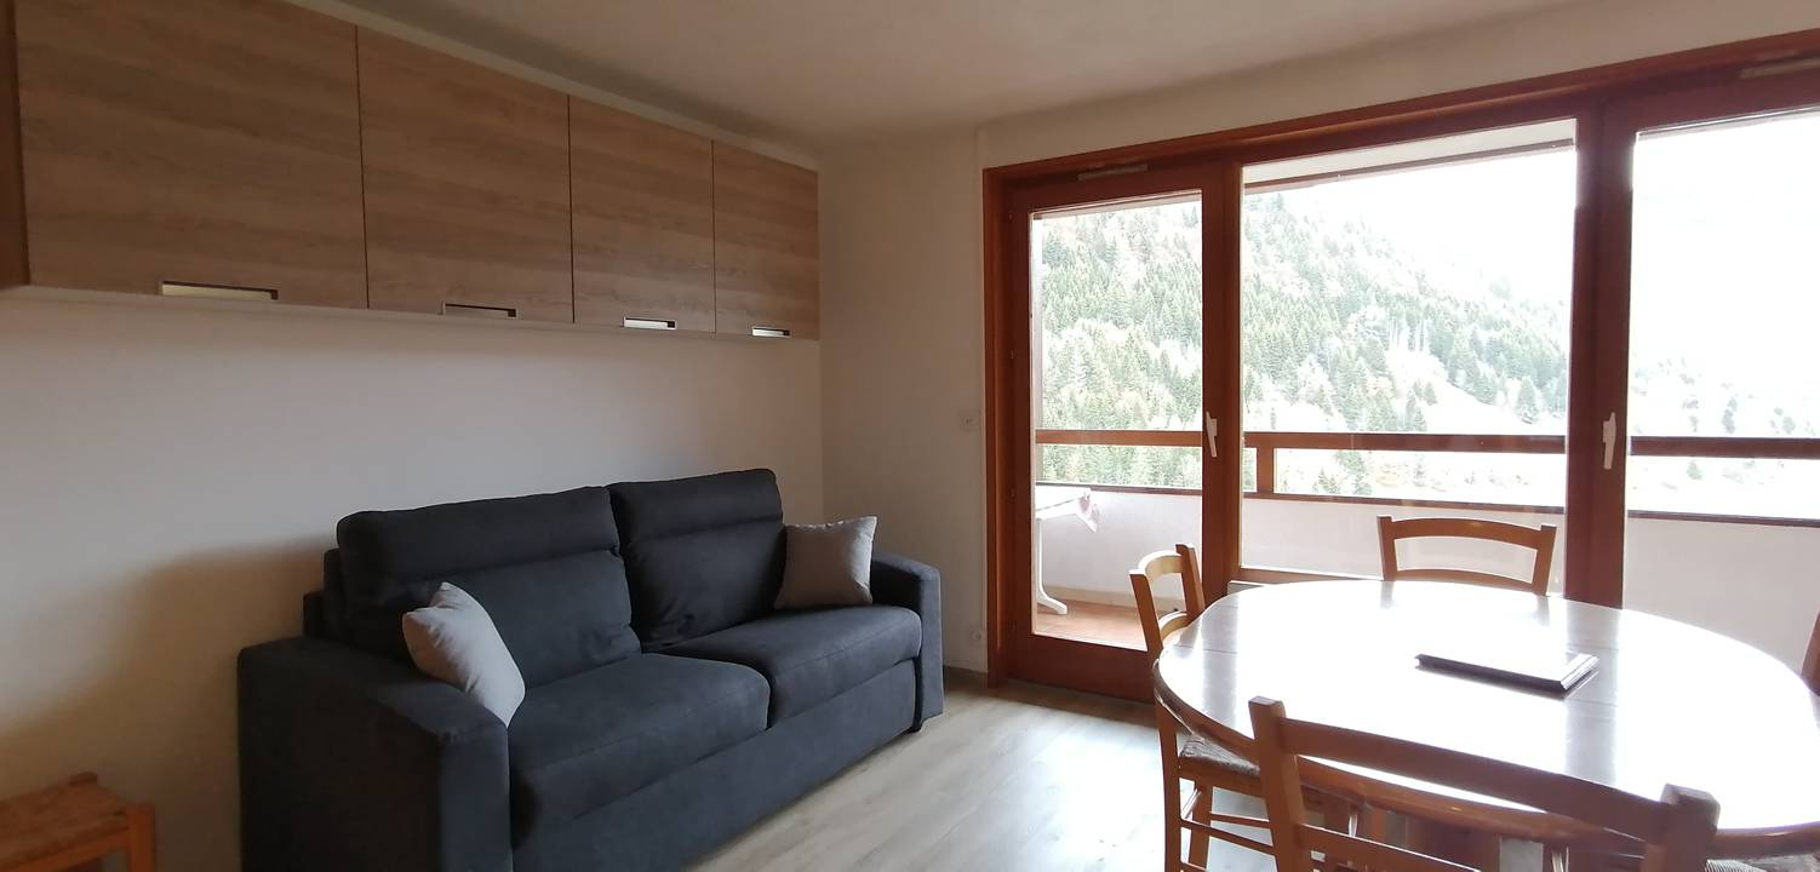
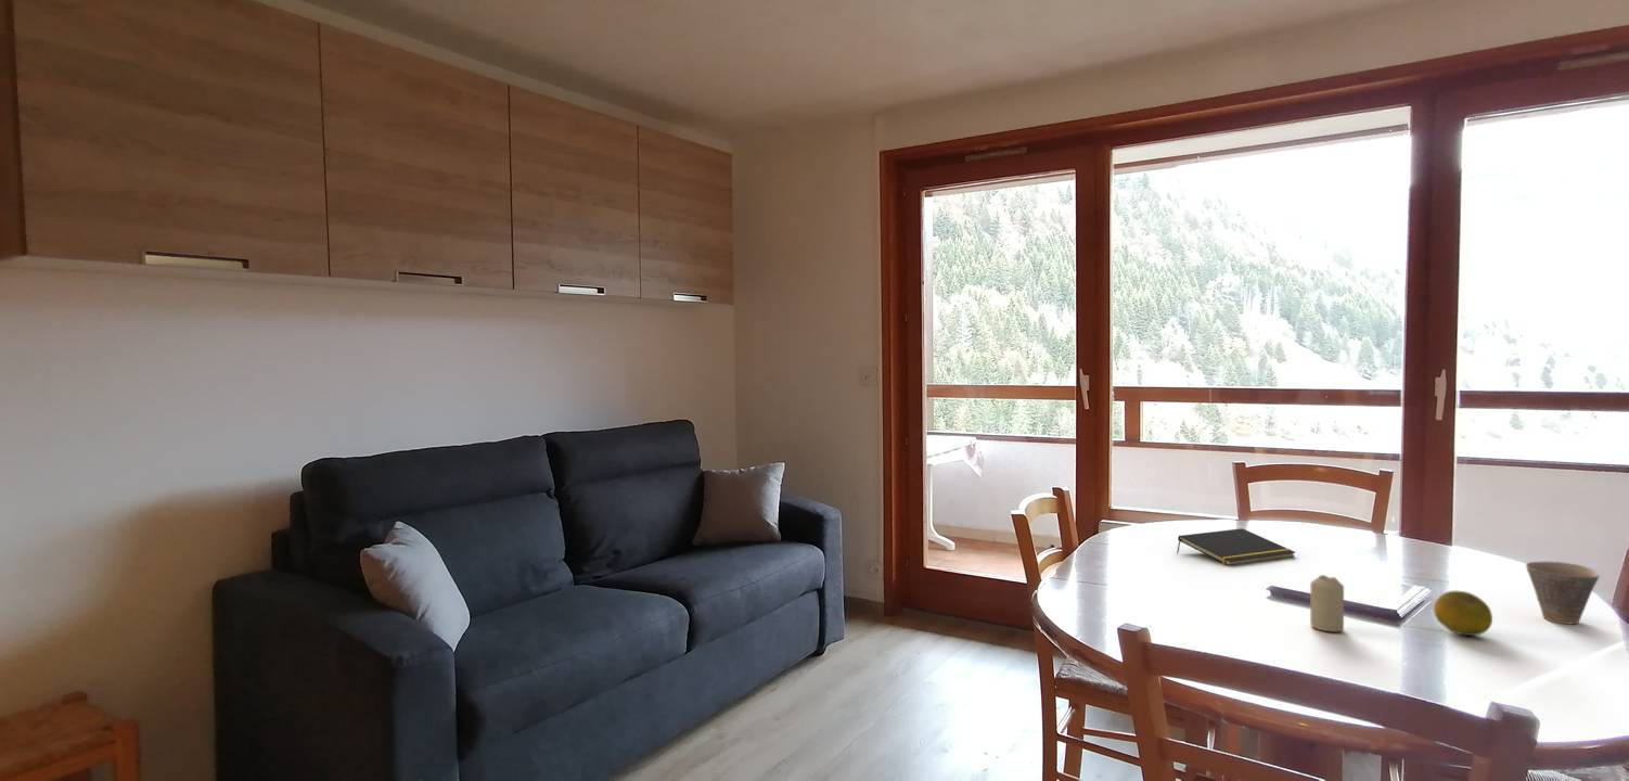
+ candle (1326, 602)
+ cup (1561, 594)
+ fruit (1462, 613)
+ notepad (1235, 546)
